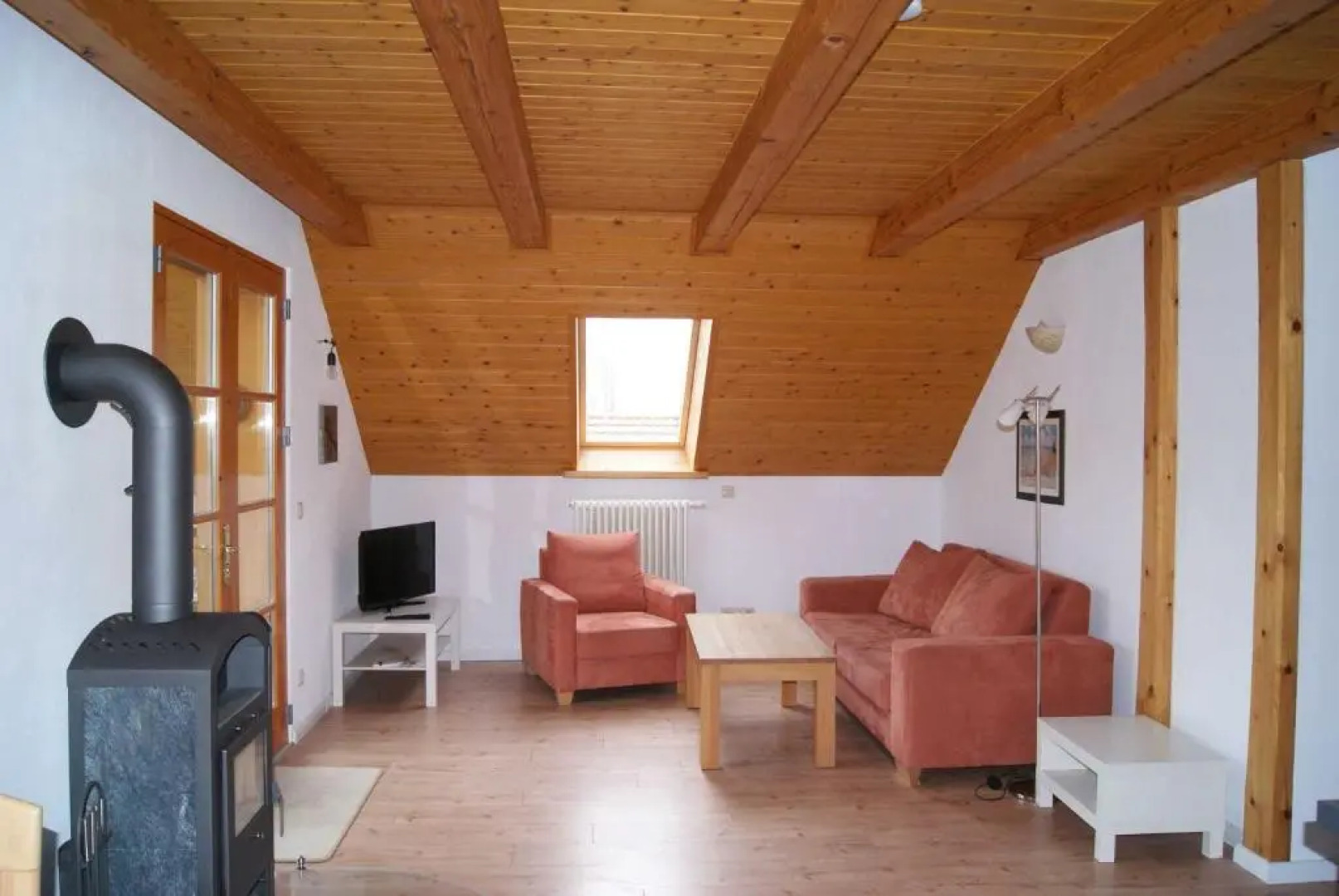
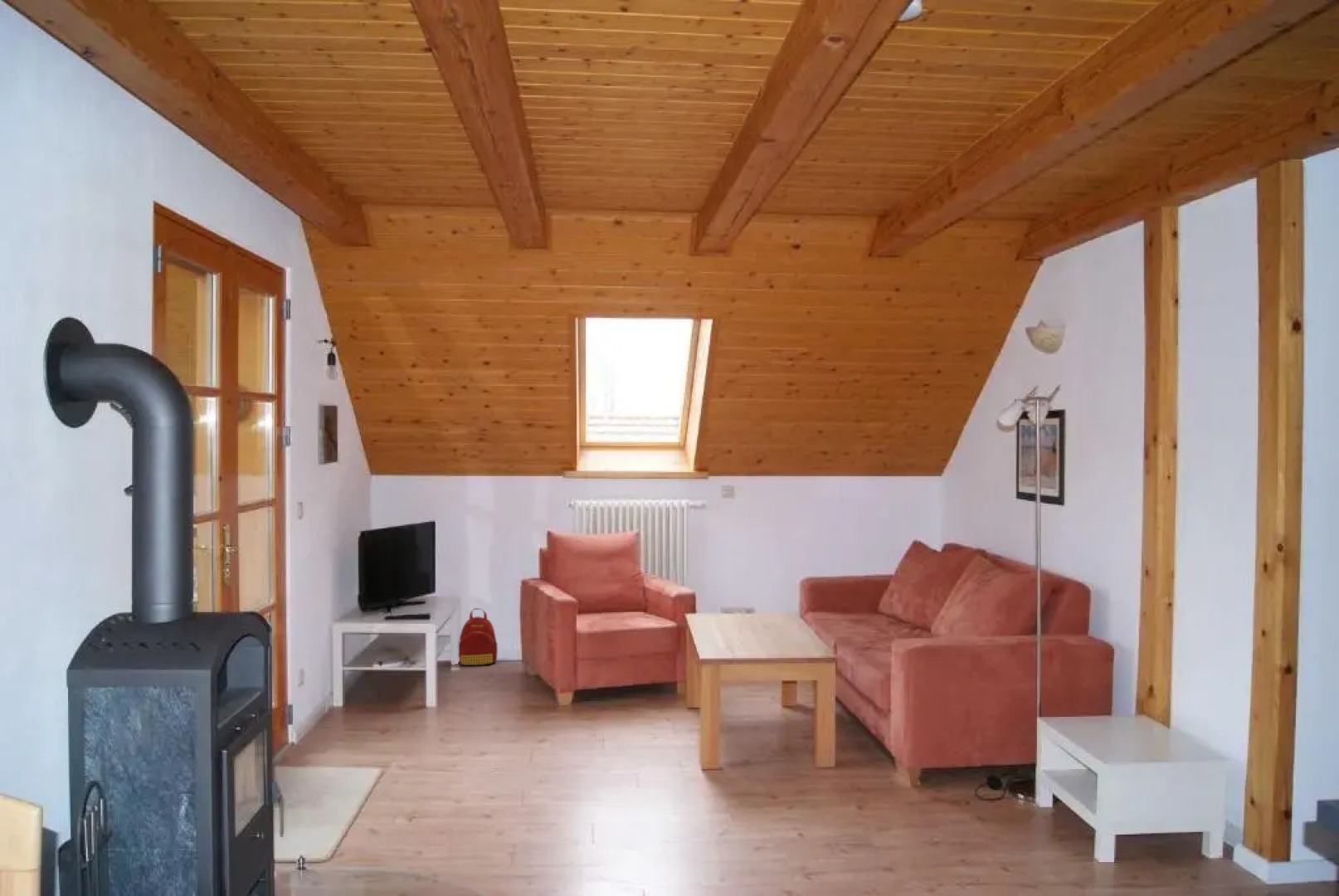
+ backpack (476, 636)
